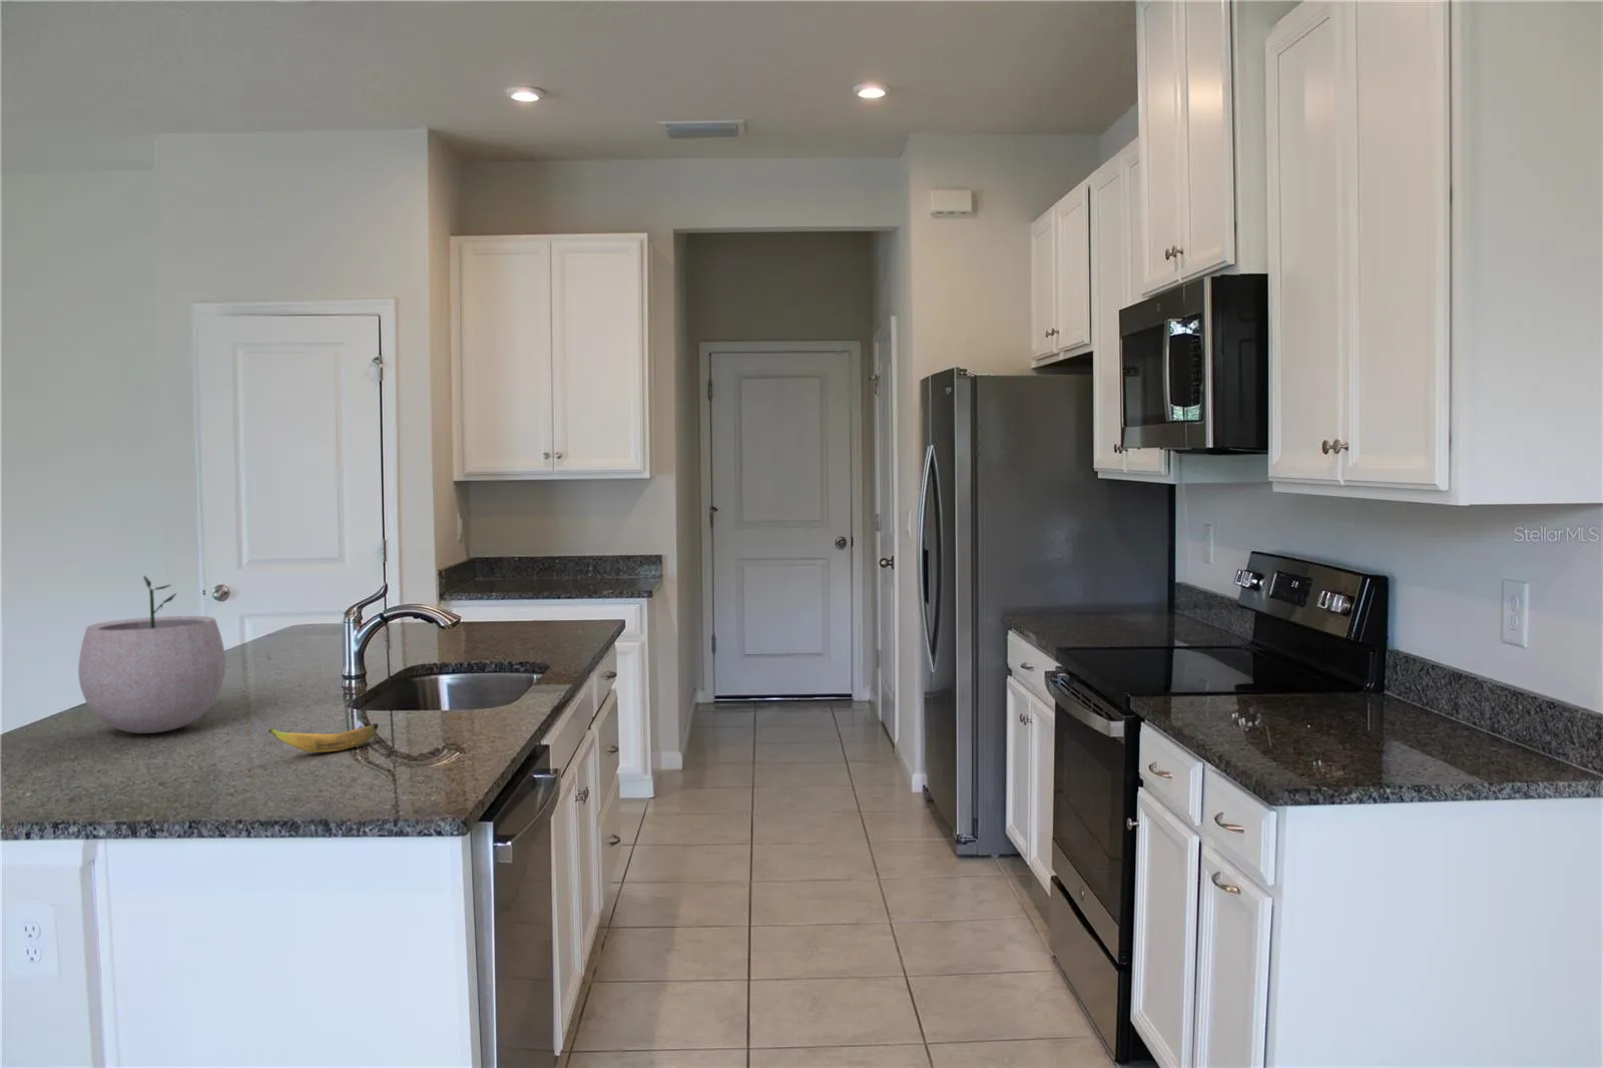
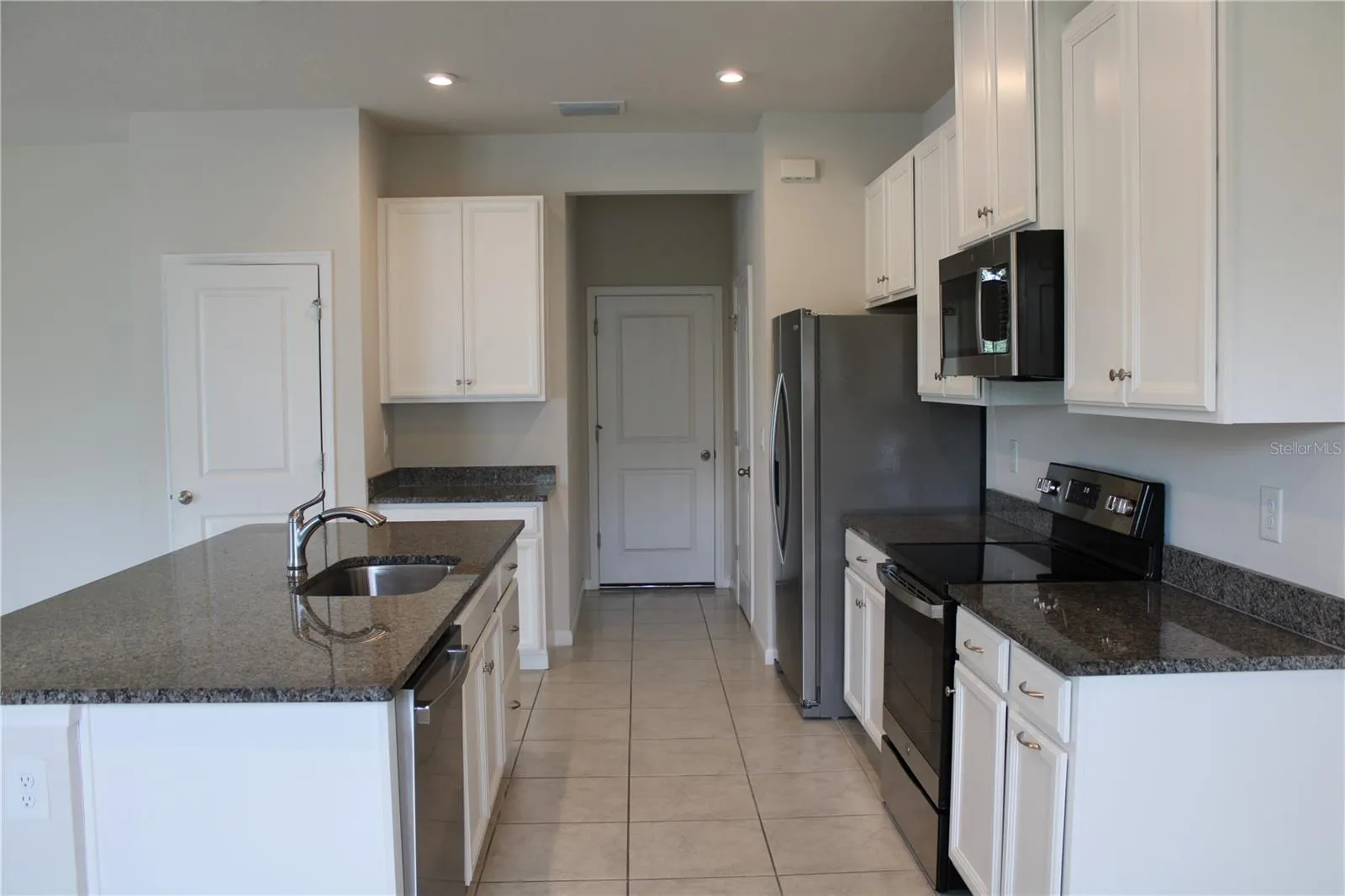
- plant pot (154, 652)
- banana (324, 735)
